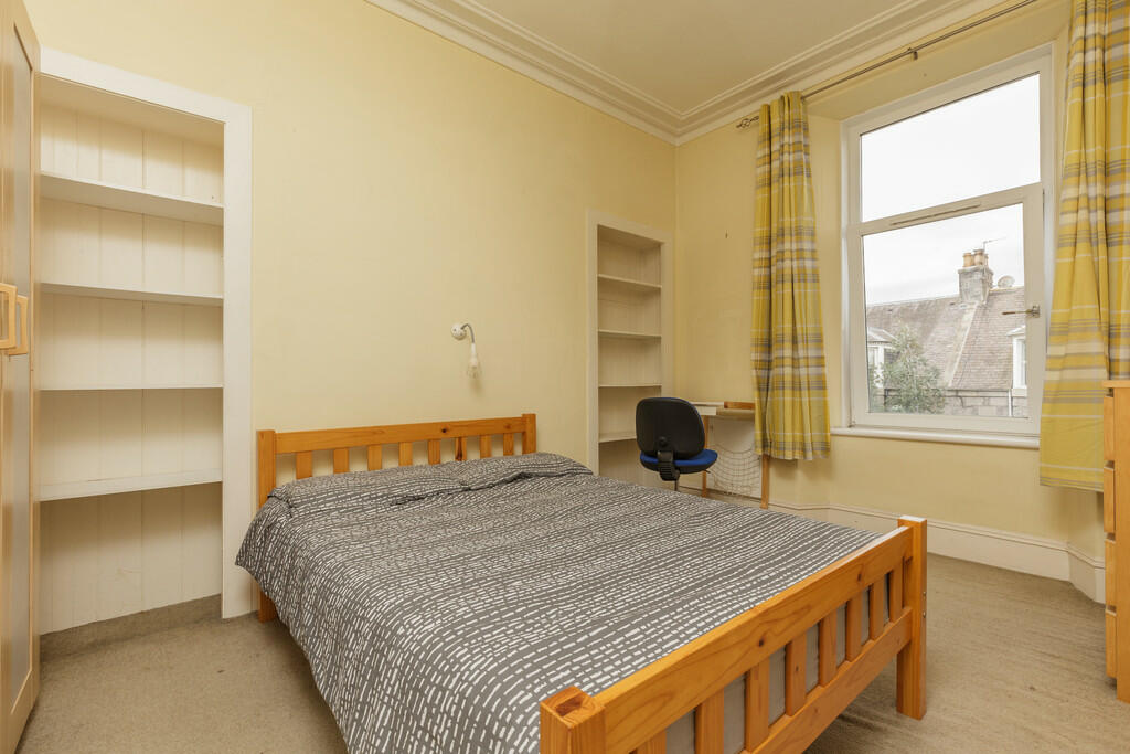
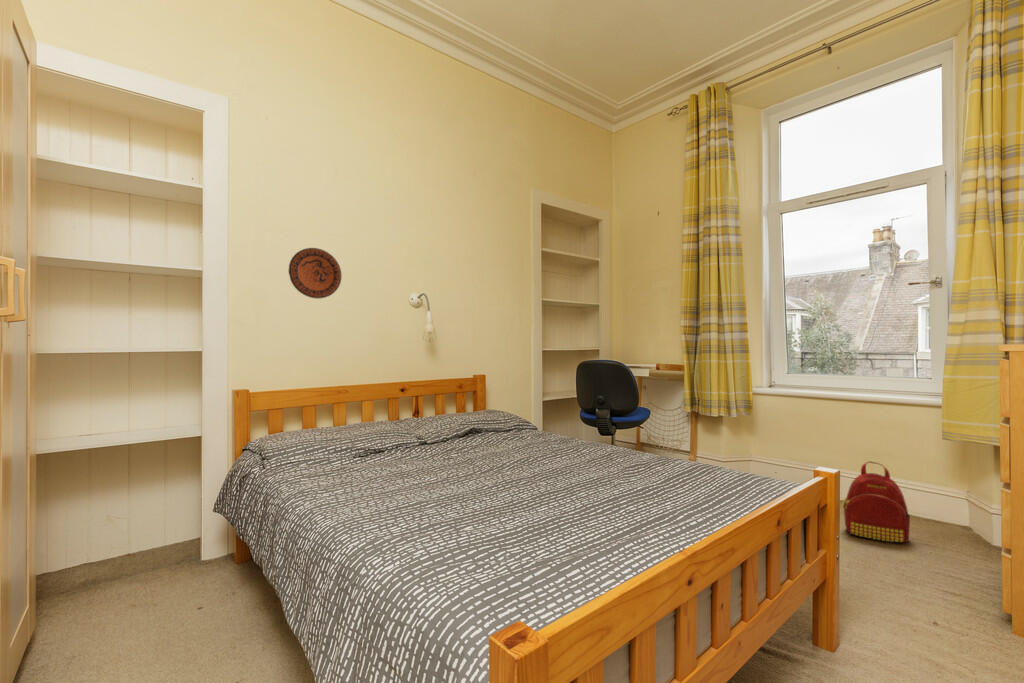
+ backpack (874, 500)
+ decorative plate (315, 273)
